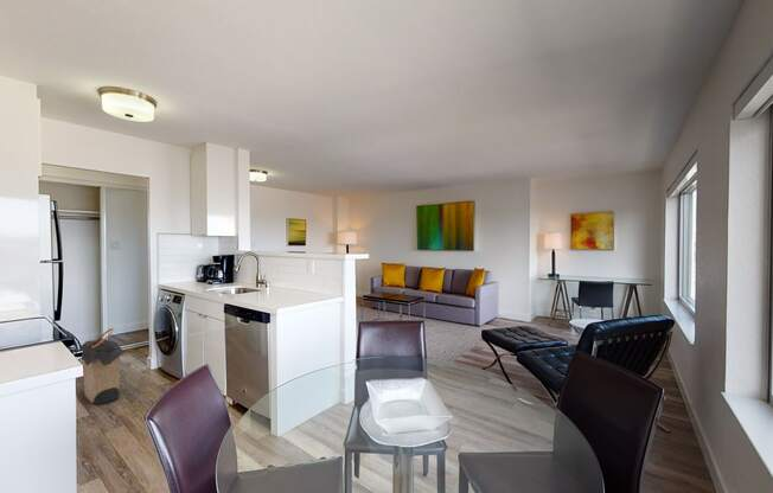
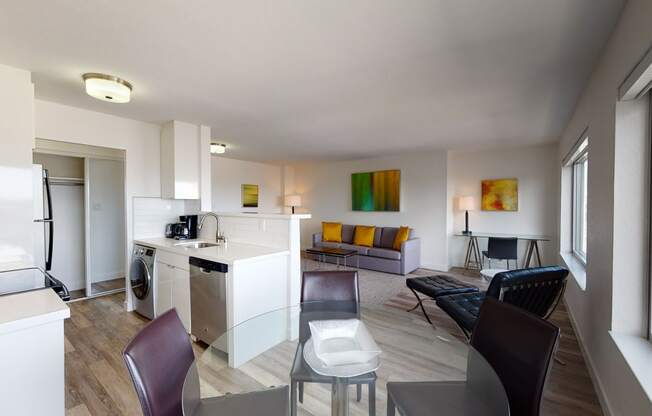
- laundry hamper (98, 361)
